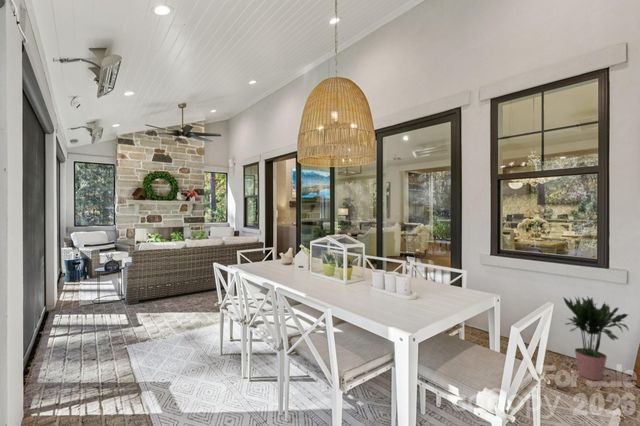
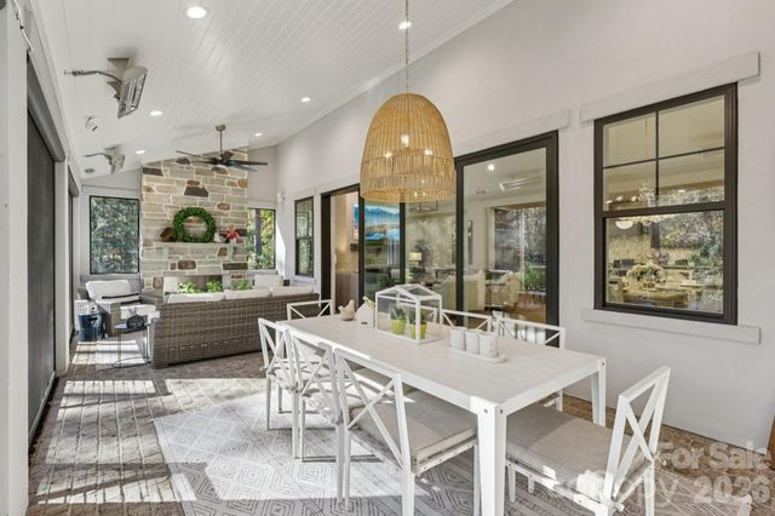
- potted plant (597, 336)
